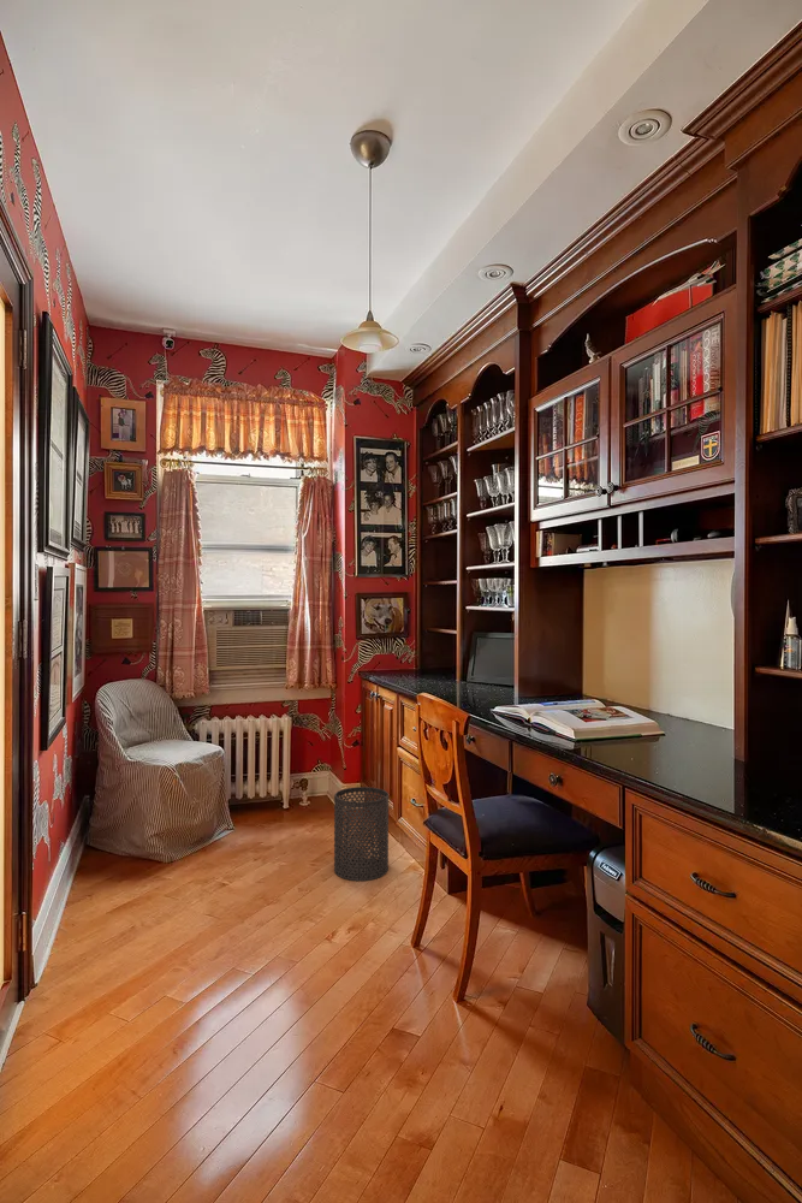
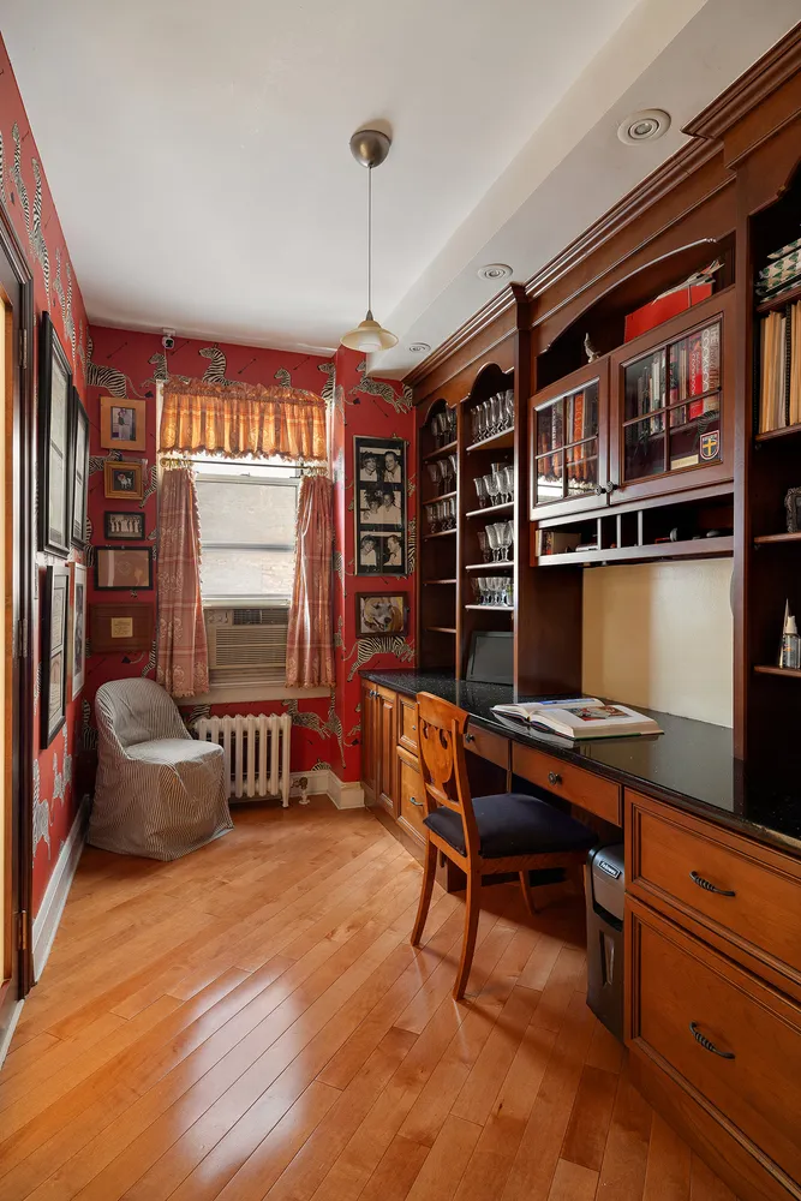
- trash can (361, 831)
